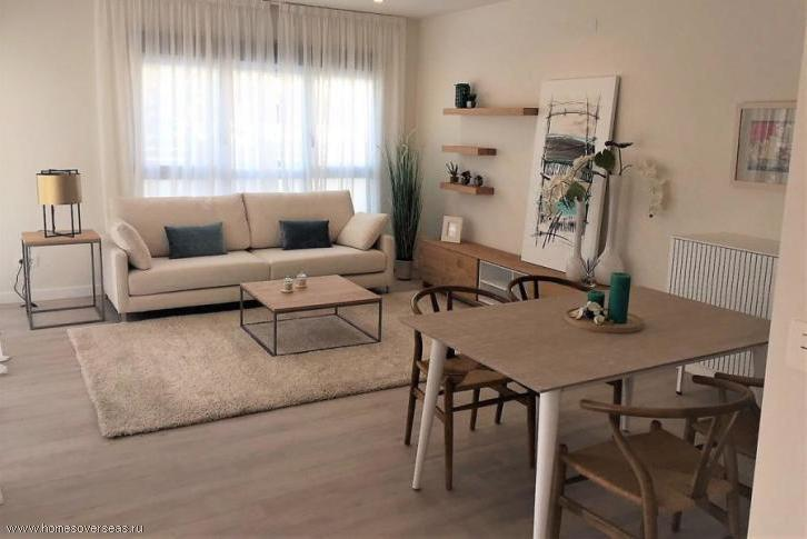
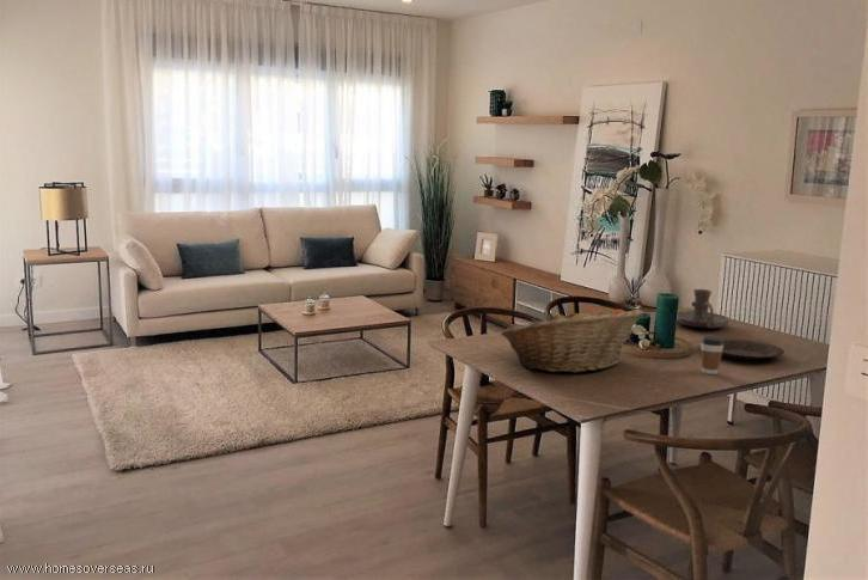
+ coffee cup (710, 355)
+ fruit basket (571, 334)
+ plate (741, 350)
+ candle holder (702, 309)
